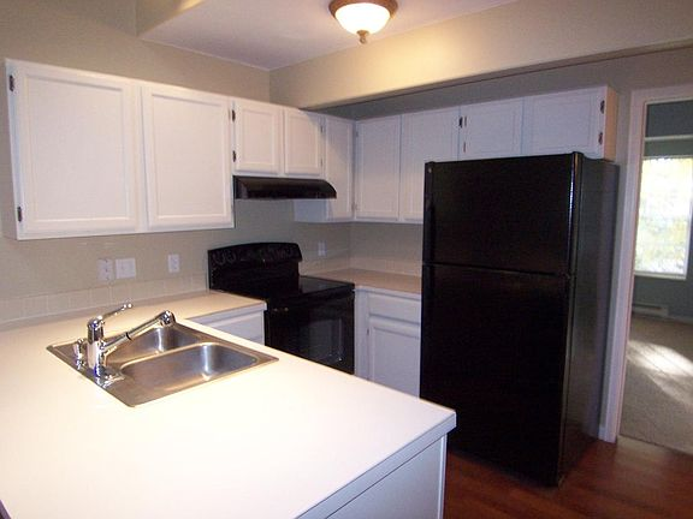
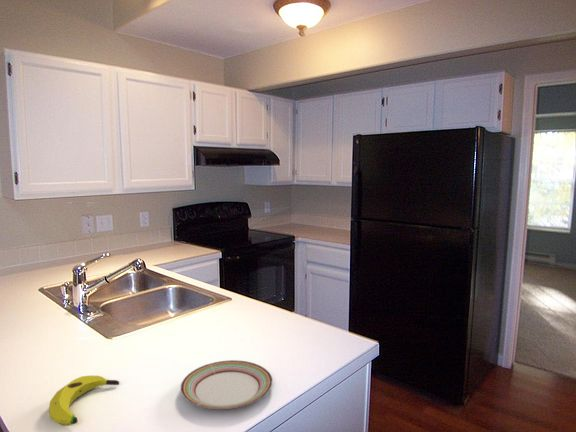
+ banana (84, 392)
+ plate (227, 385)
